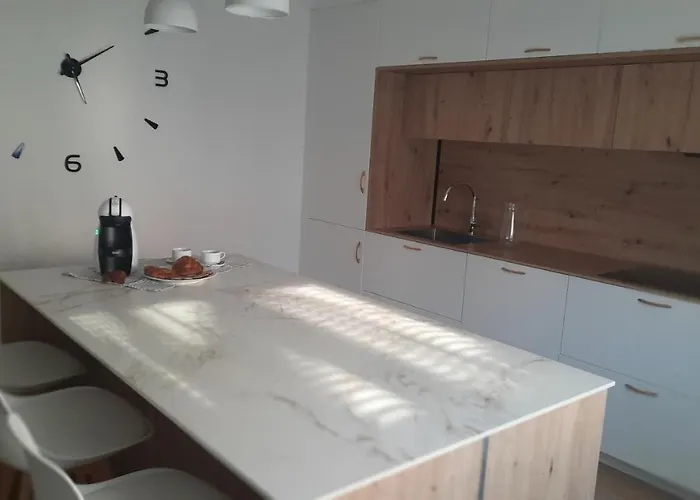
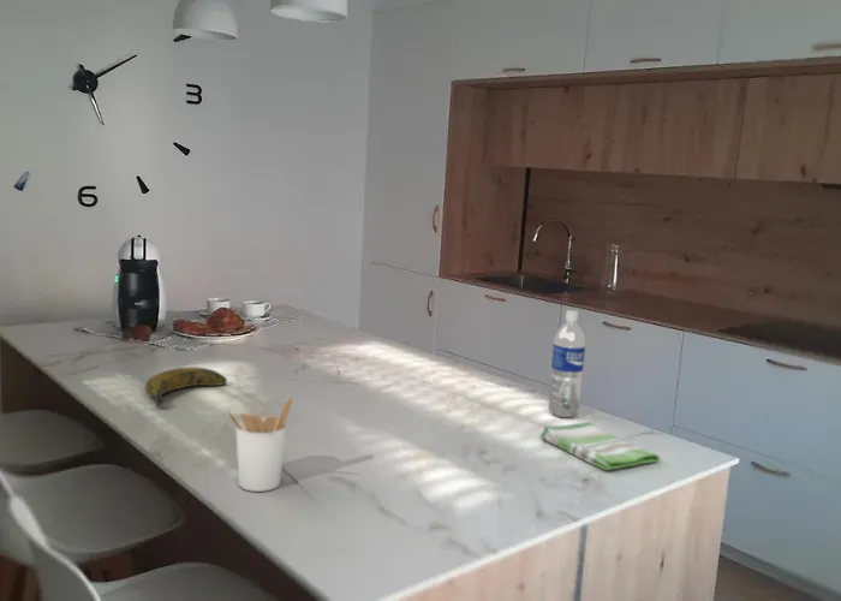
+ banana (190, 383)
+ dish towel (598, 442)
+ utensil holder (260, 444)
+ water bottle (567, 363)
